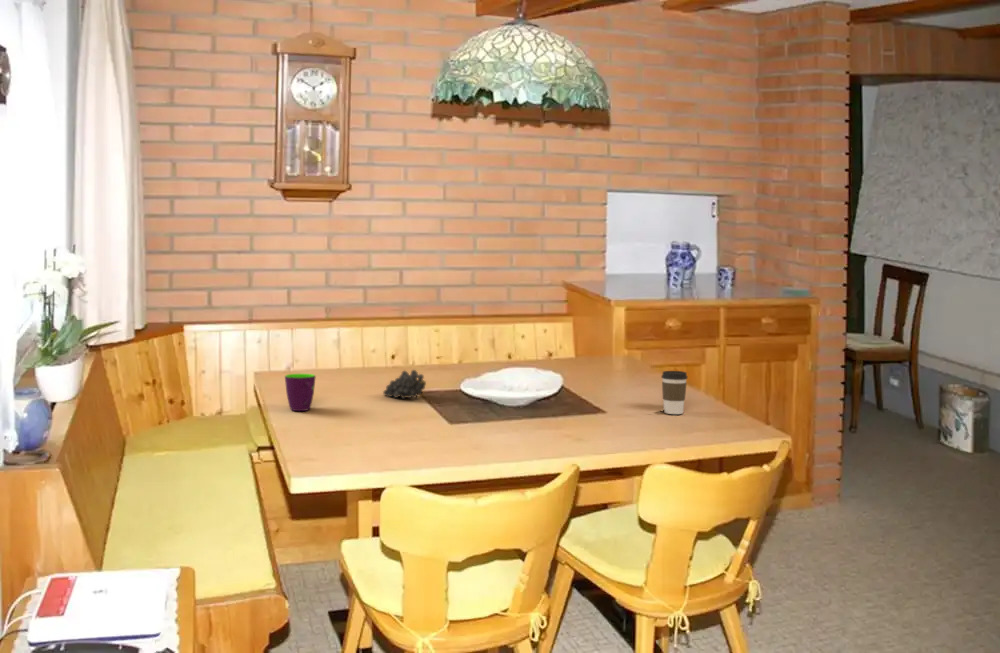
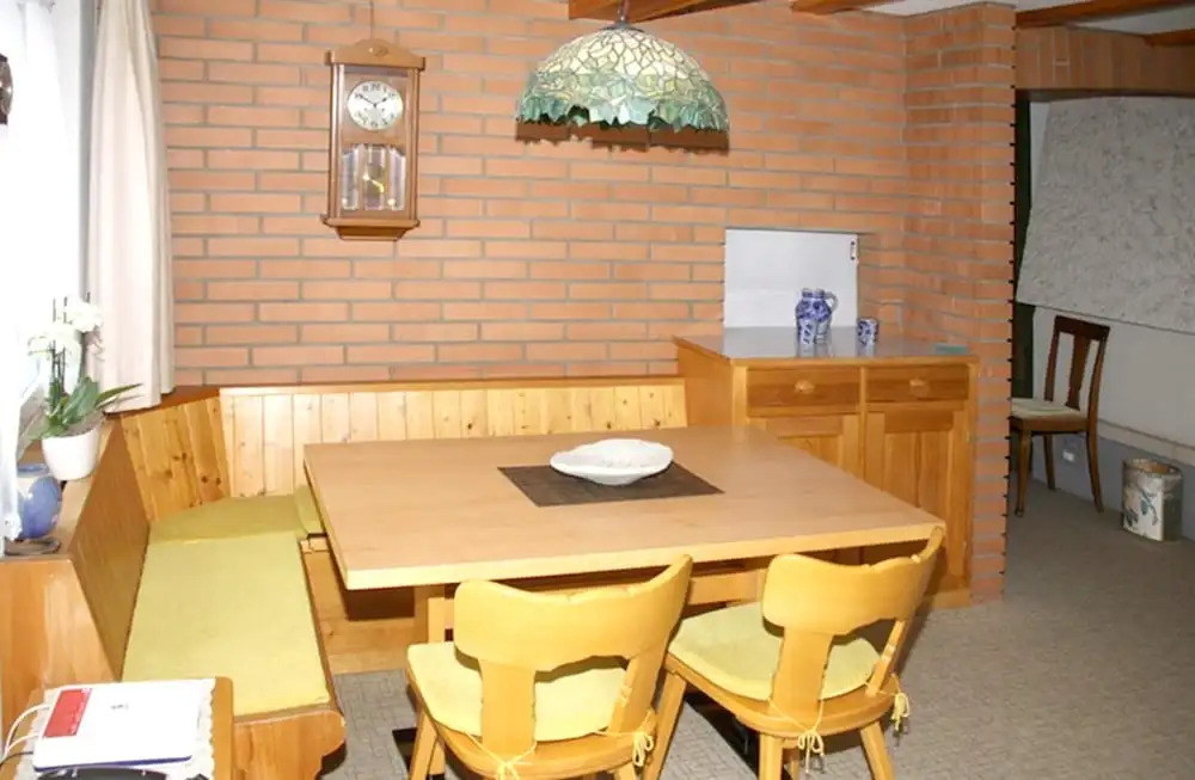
- mug (302, 393)
- fruit (406, 383)
- coffee cup (674, 392)
